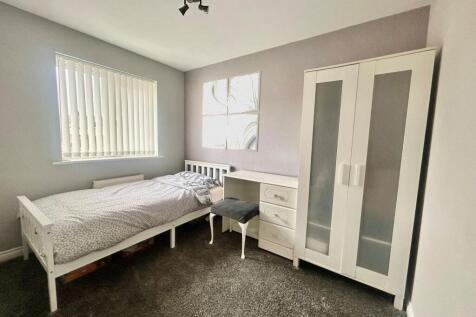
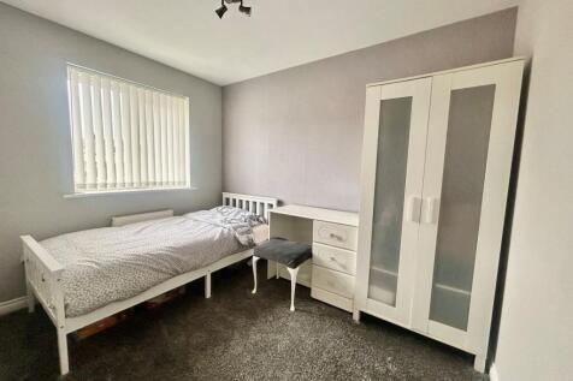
- wall art (228, 115)
